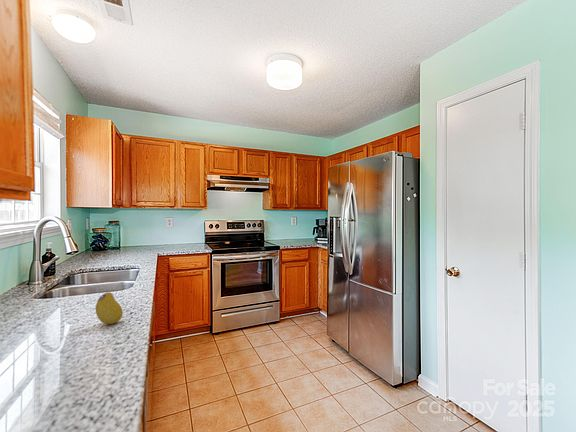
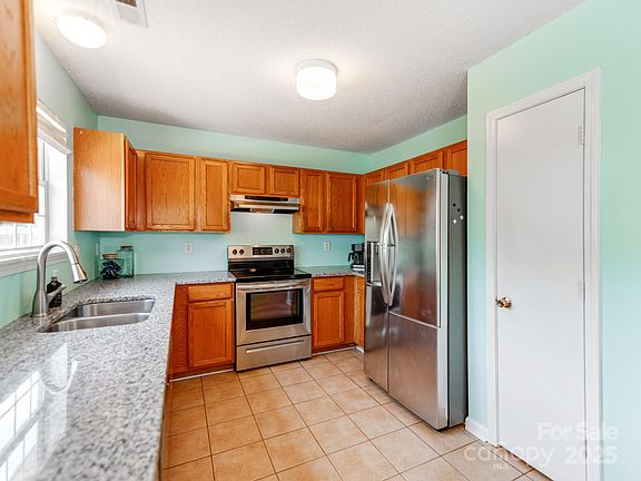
- fruit (109, 308)
